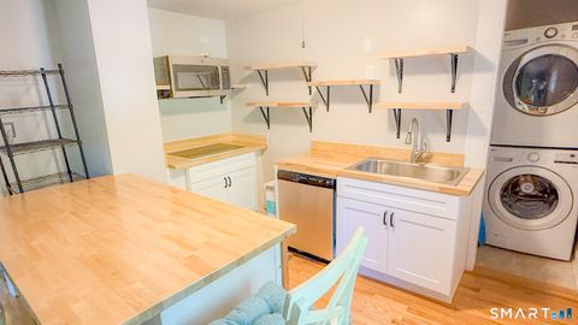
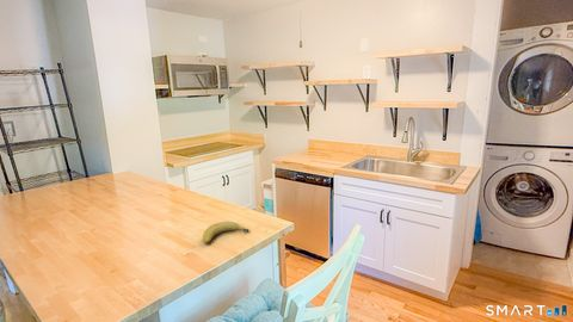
+ fruit (223, 230)
